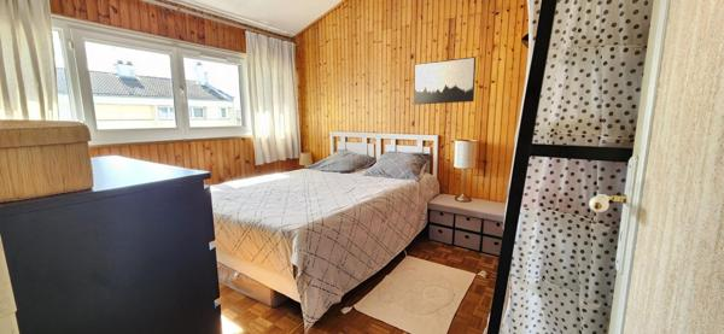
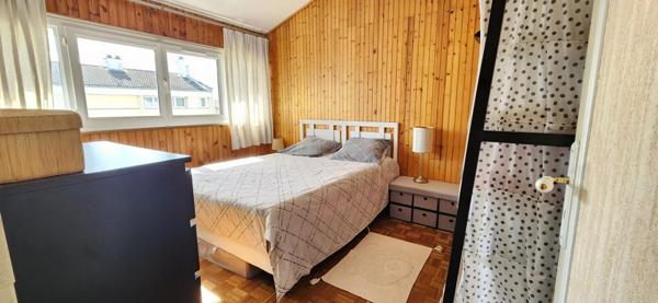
- wall art (443, 82)
